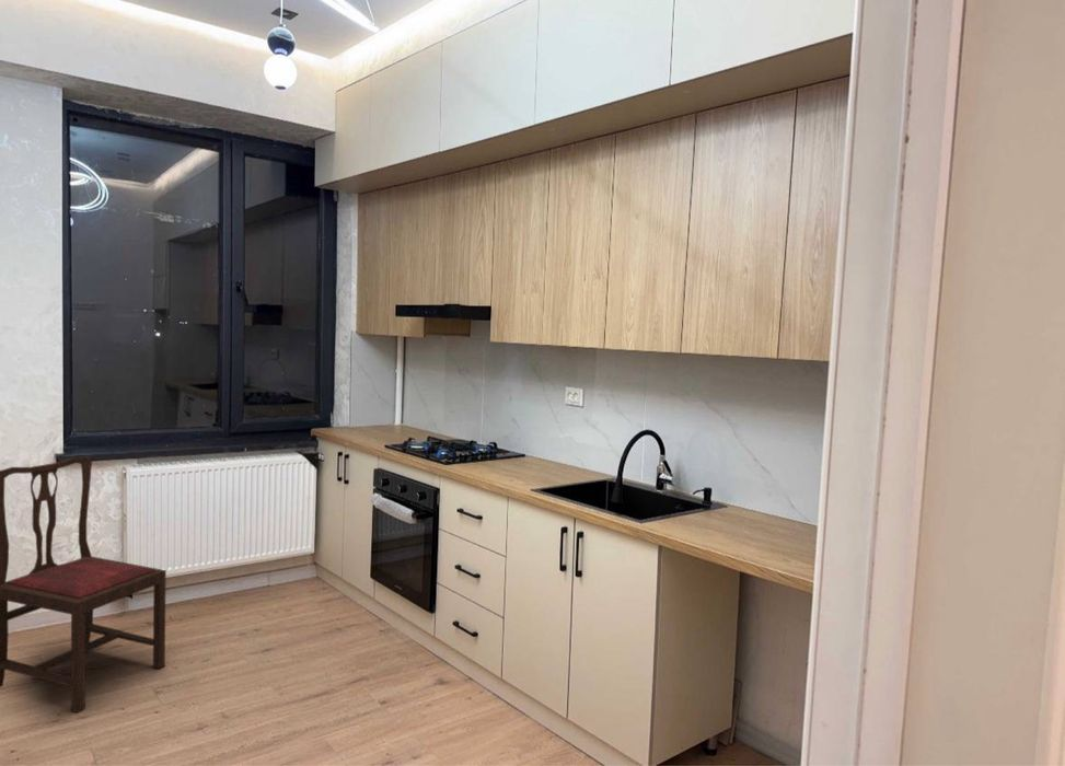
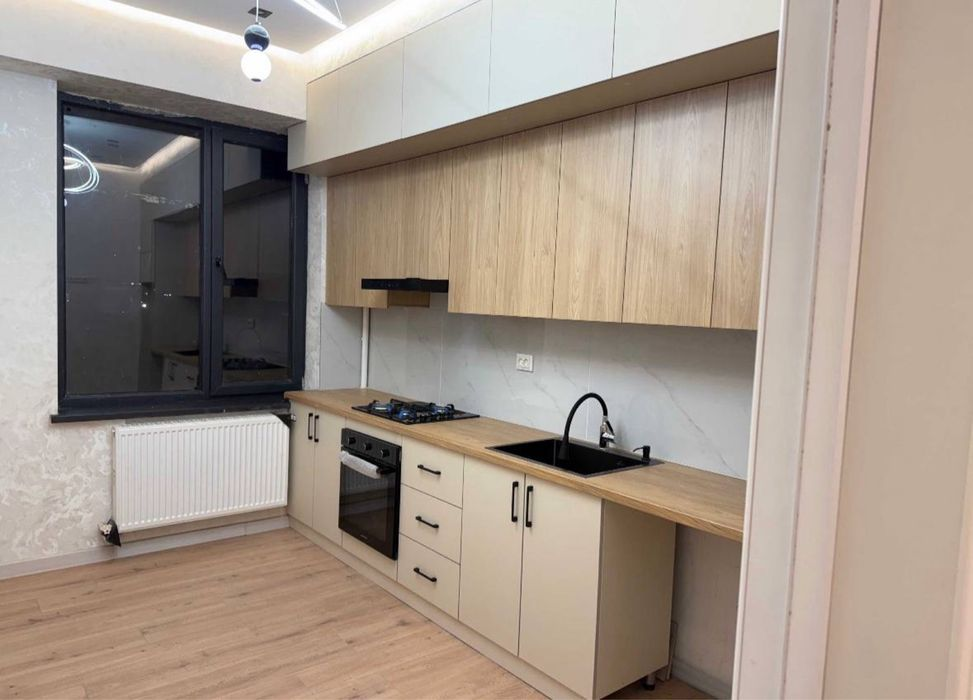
- dining chair (79, 572)
